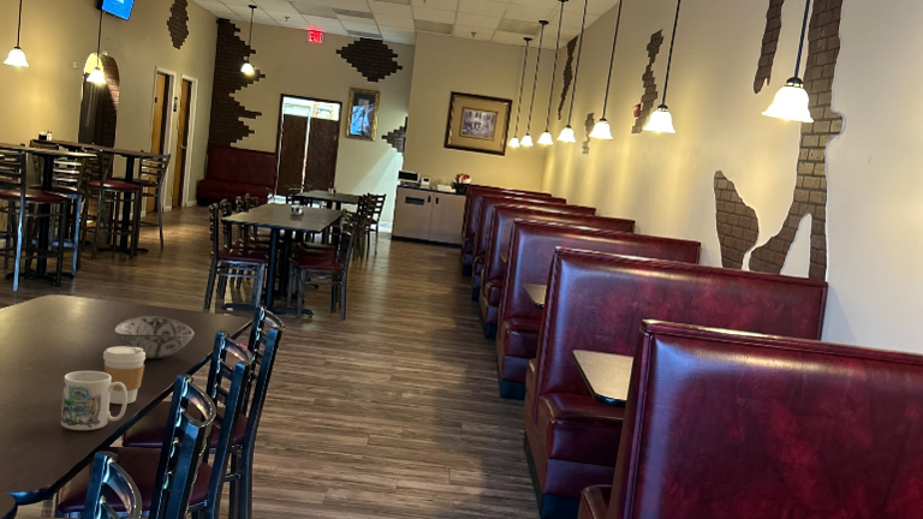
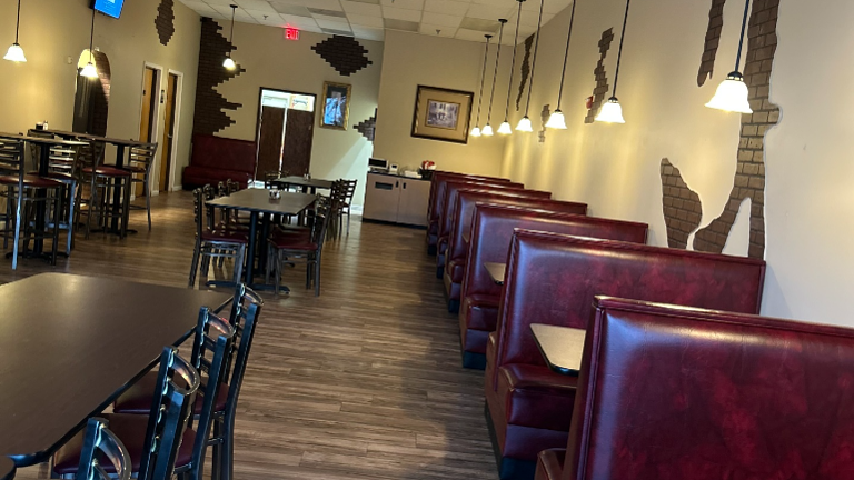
- coffee cup (123, 374)
- mug (95, 400)
- decorative bowl (154, 339)
